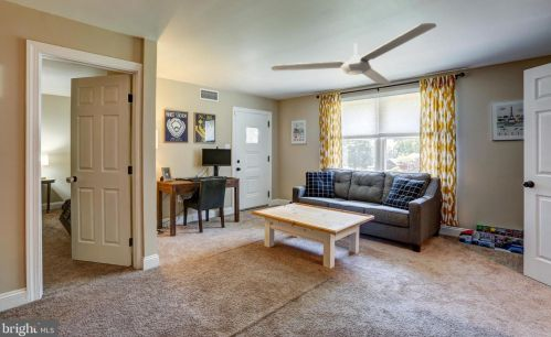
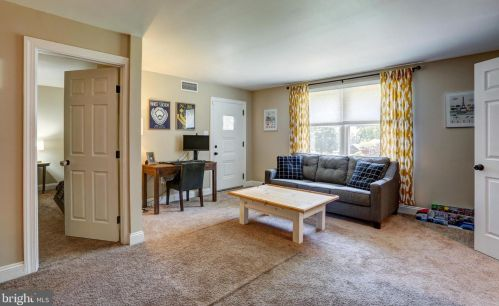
- ceiling fan (339, 62)
